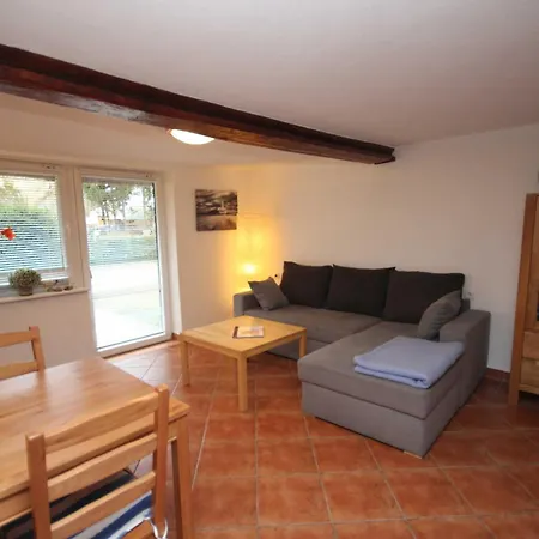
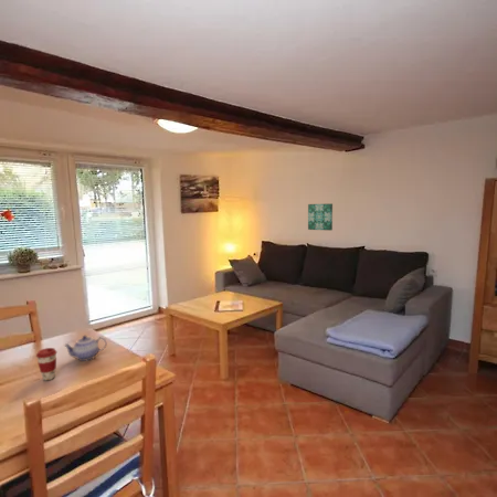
+ teapot (85, 346)
+ coffee cup (47, 363)
+ wall art (319, 216)
